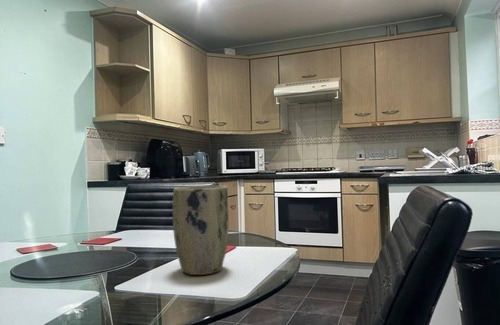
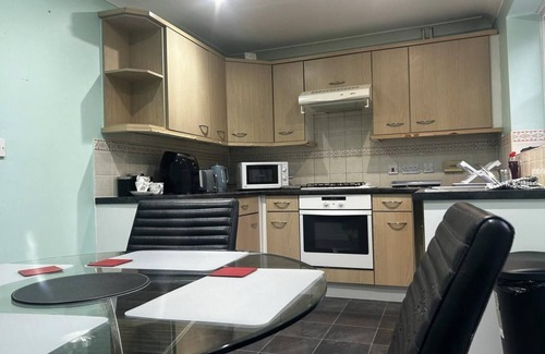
- plant pot (201, 228)
